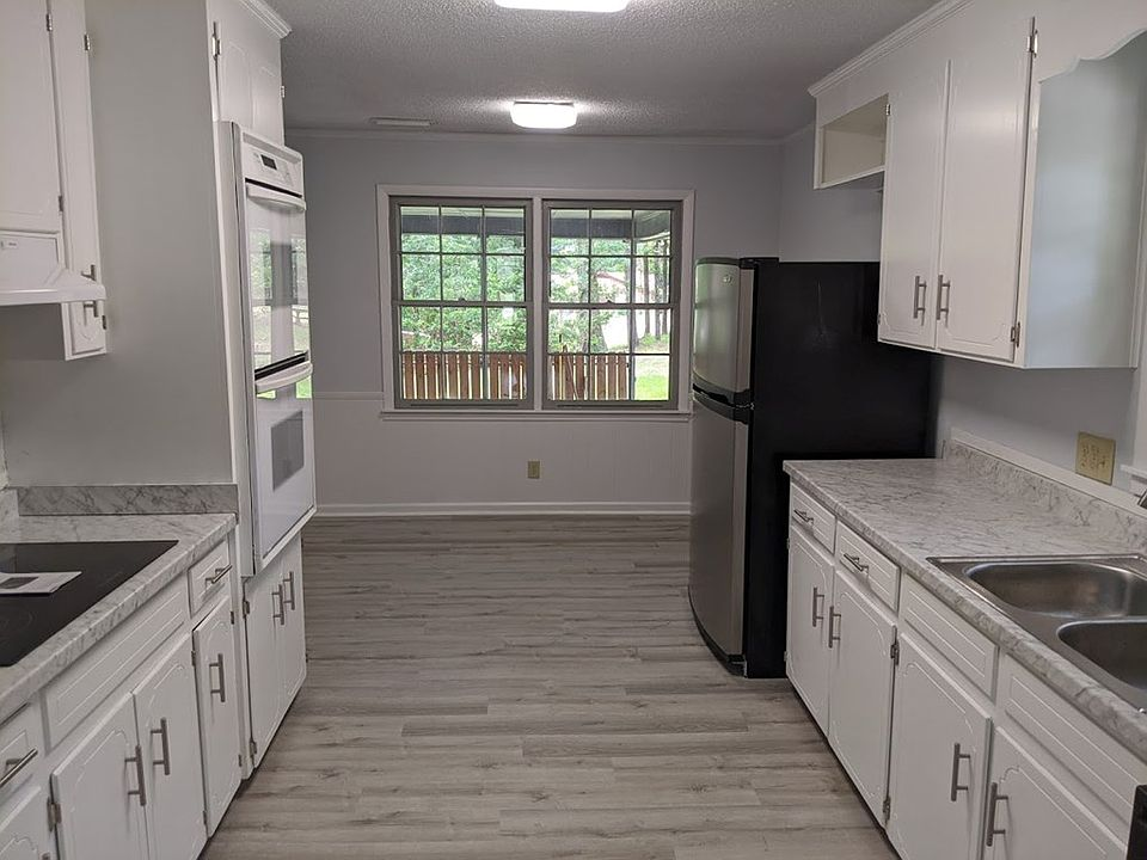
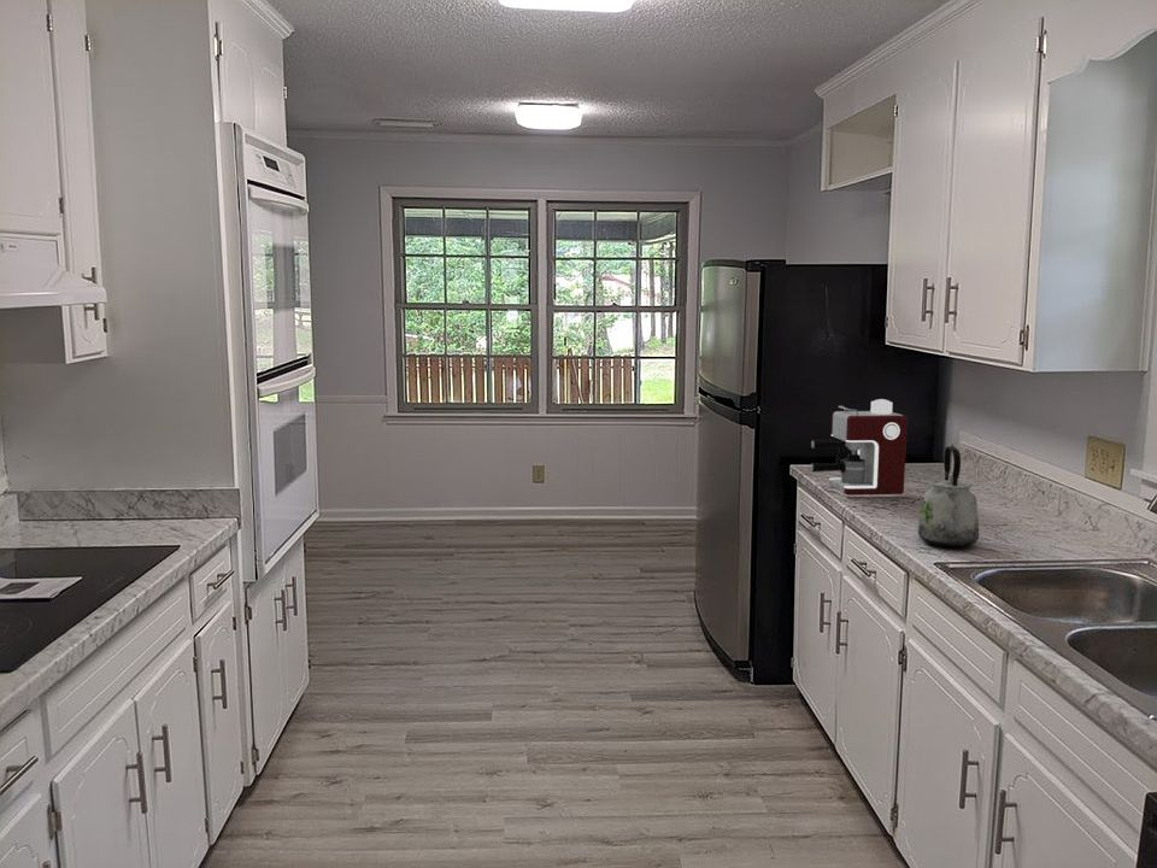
+ kettle (947, 493)
+ coffee maker (854, 445)
